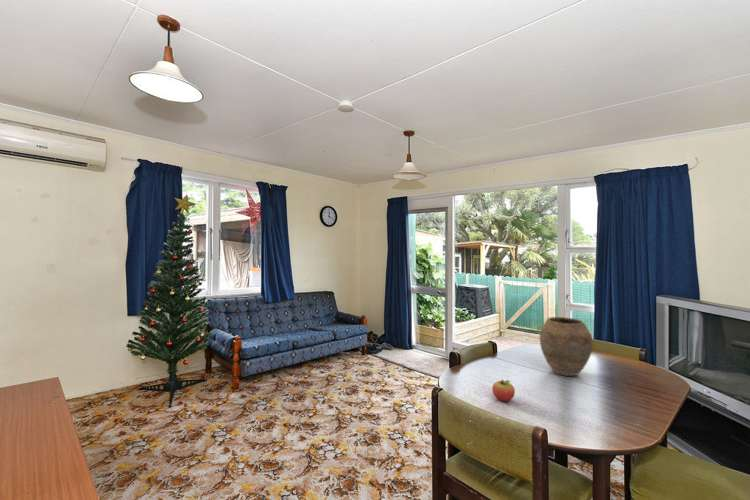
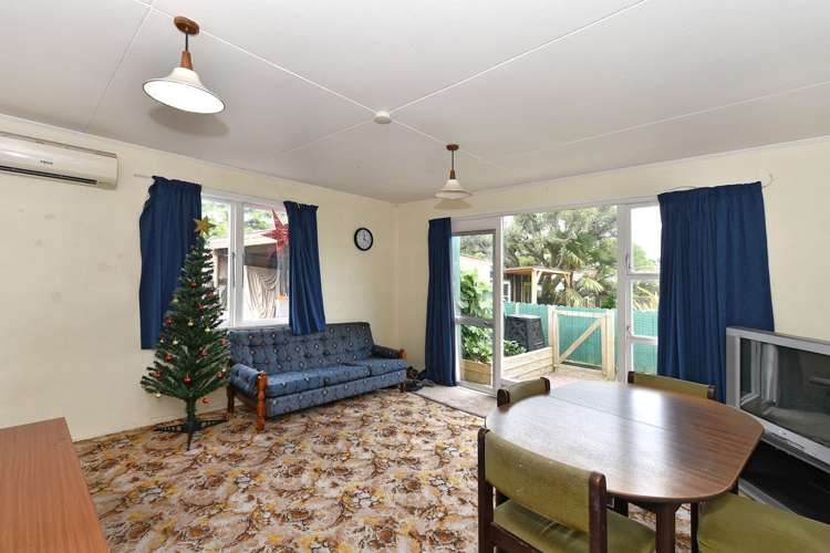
- fruit (503, 388)
- vase (565, 346)
